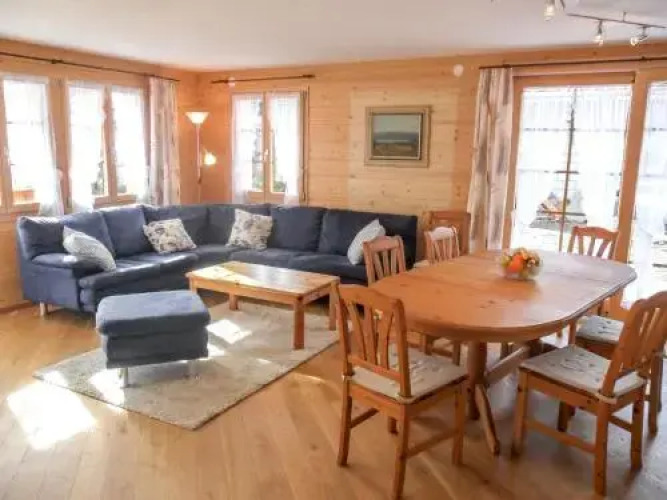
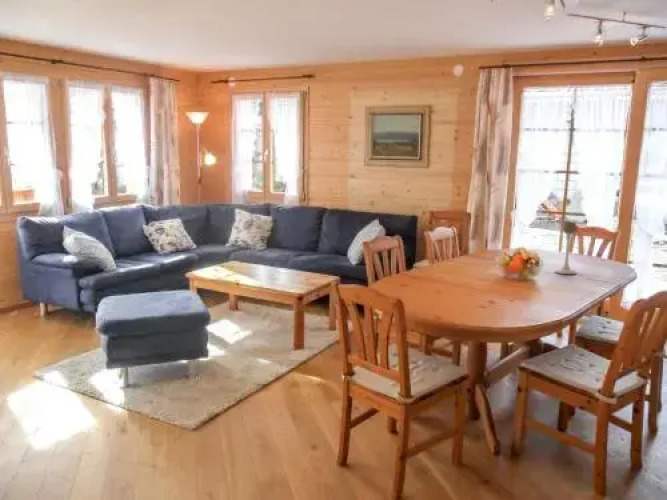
+ candle holder (567, 247)
